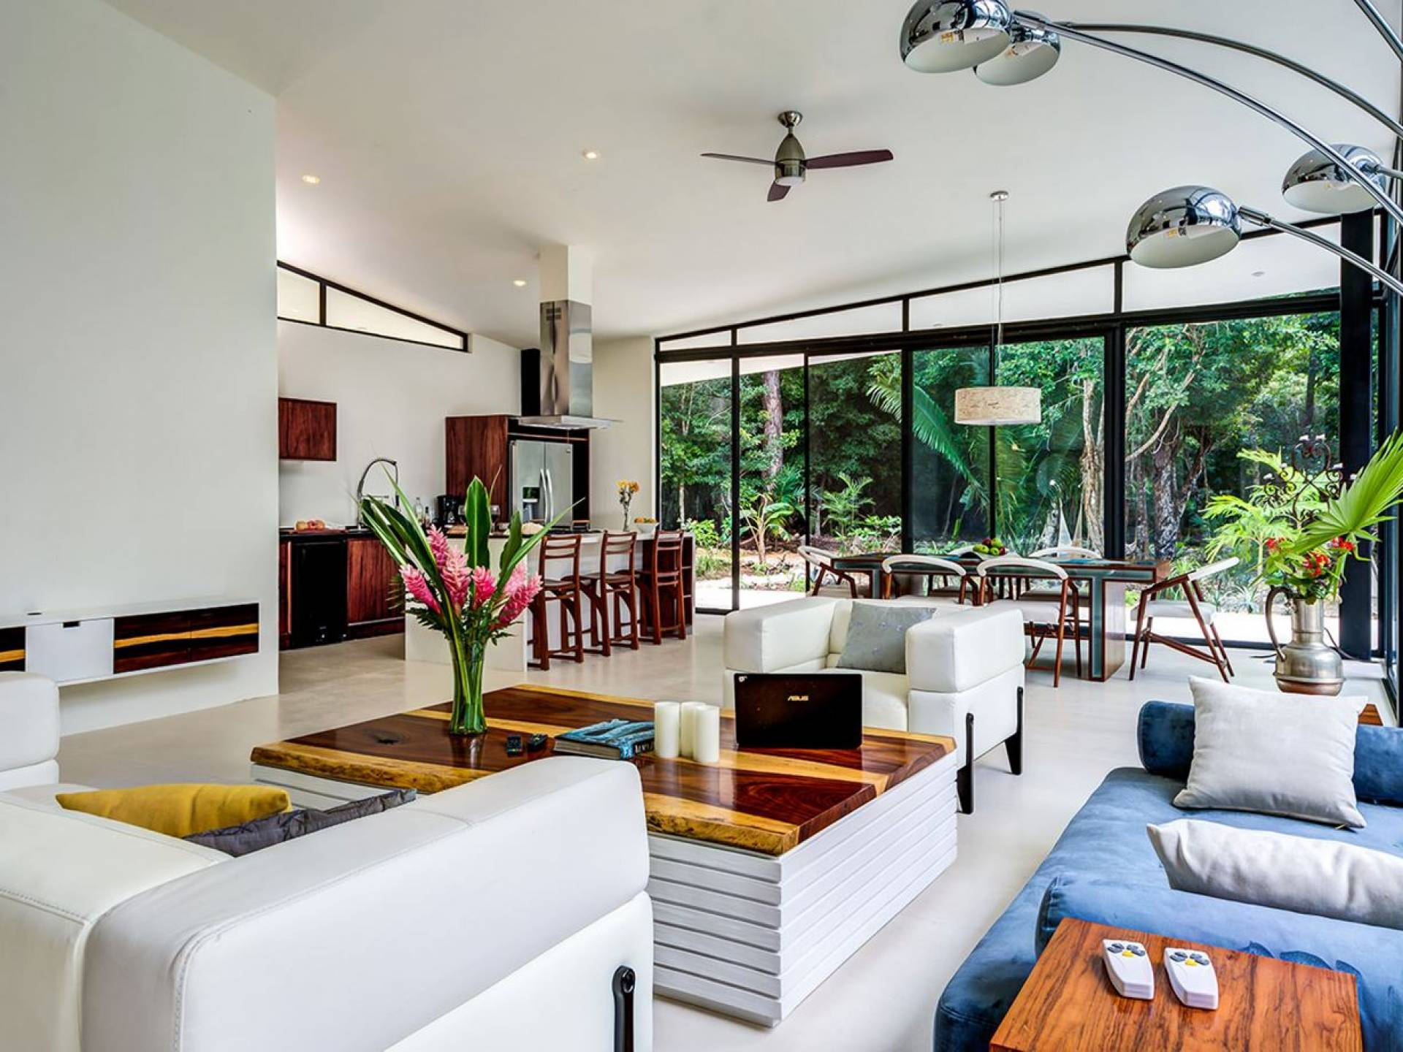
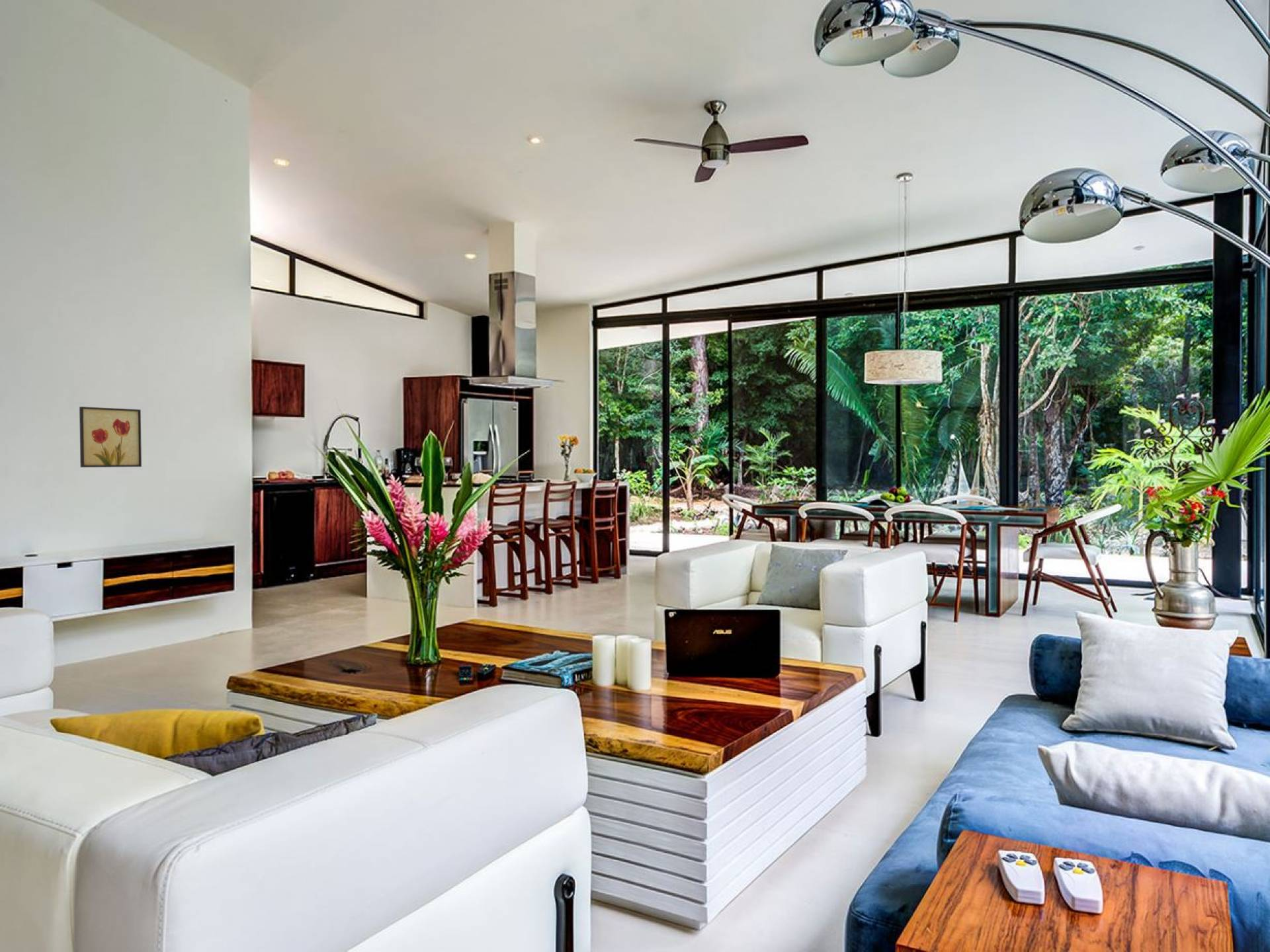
+ wall art (110, 438)
